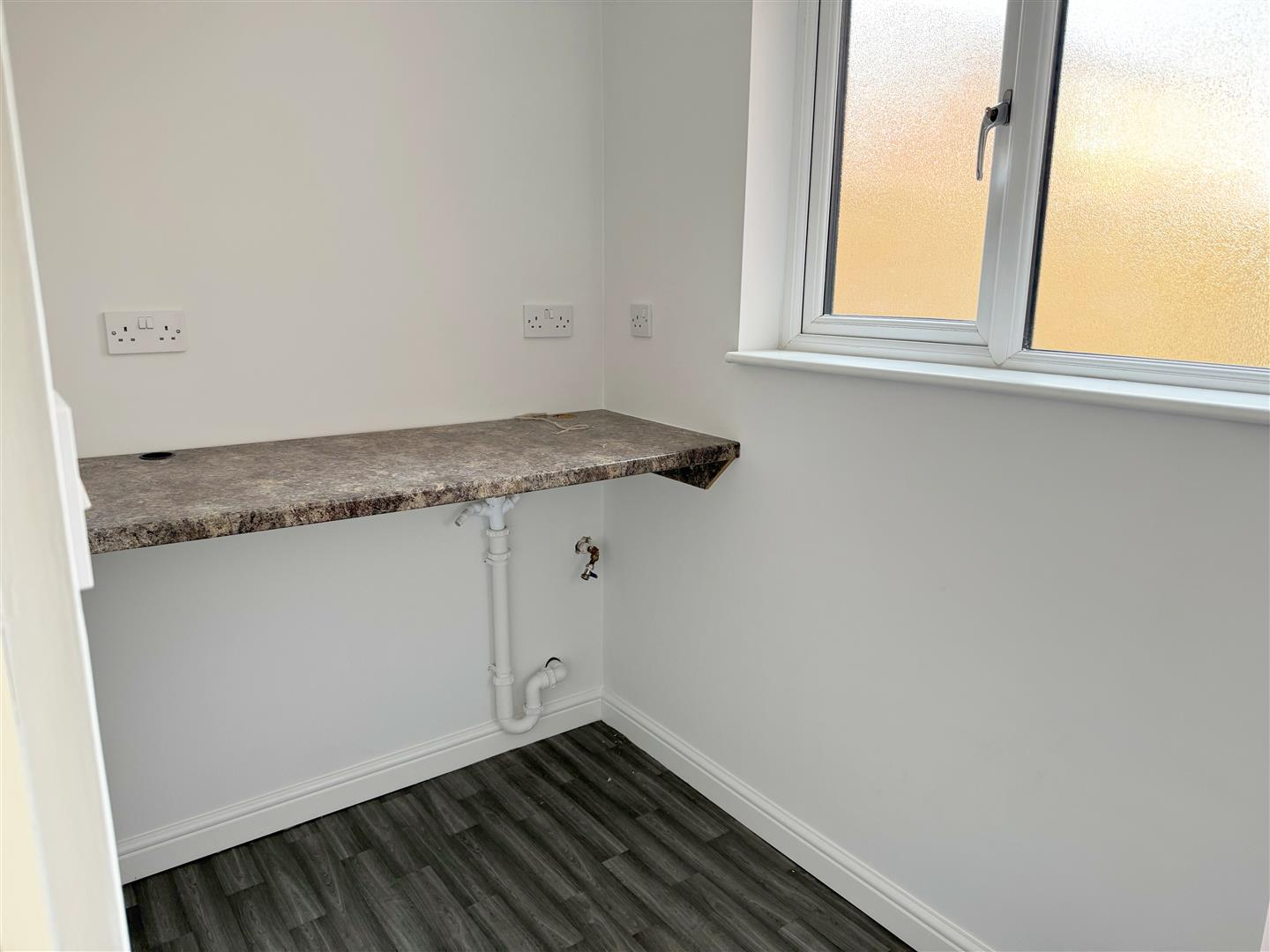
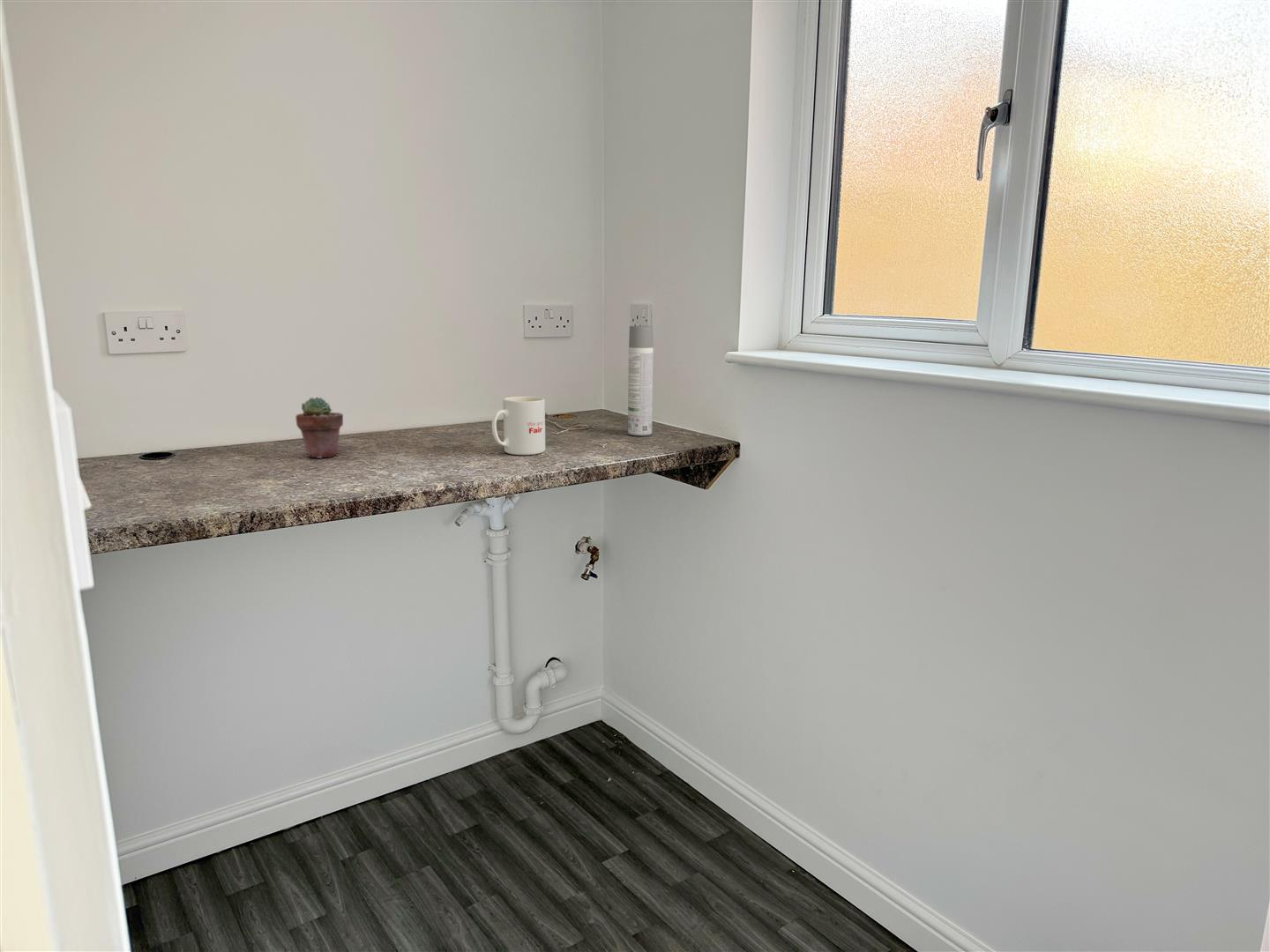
+ mug (517, 426)
+ spray bottle (640, 380)
+ potted succulent (320, 426)
